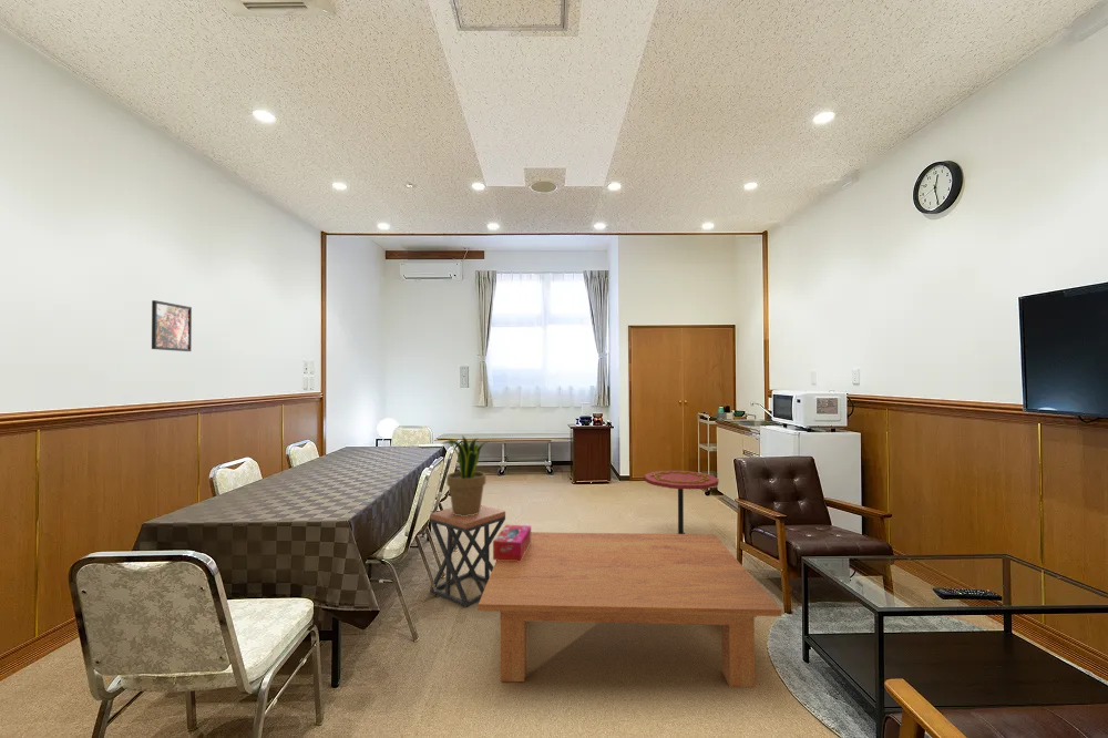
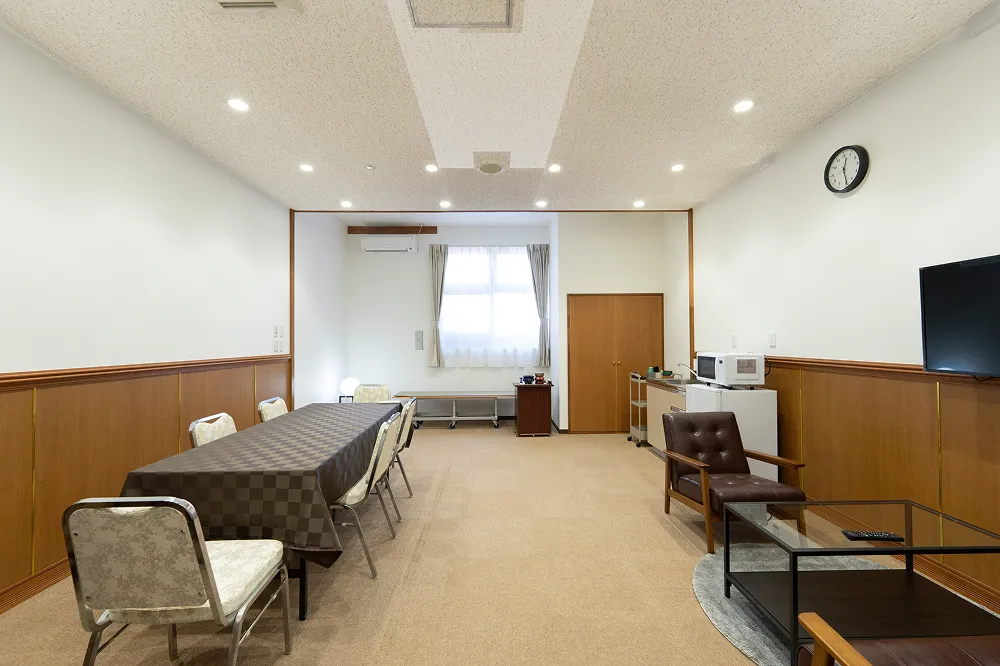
- tissue box (512, 541)
- stool (468, 551)
- coffee table (617, 598)
- side table (680, 508)
- potted plant (465, 473)
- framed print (172, 327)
